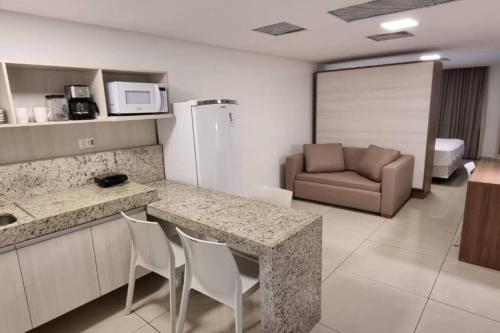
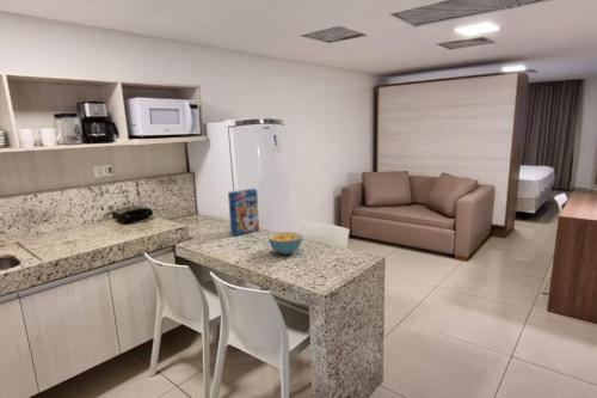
+ cereal bowl (285, 244)
+ cereal box (244, 212)
